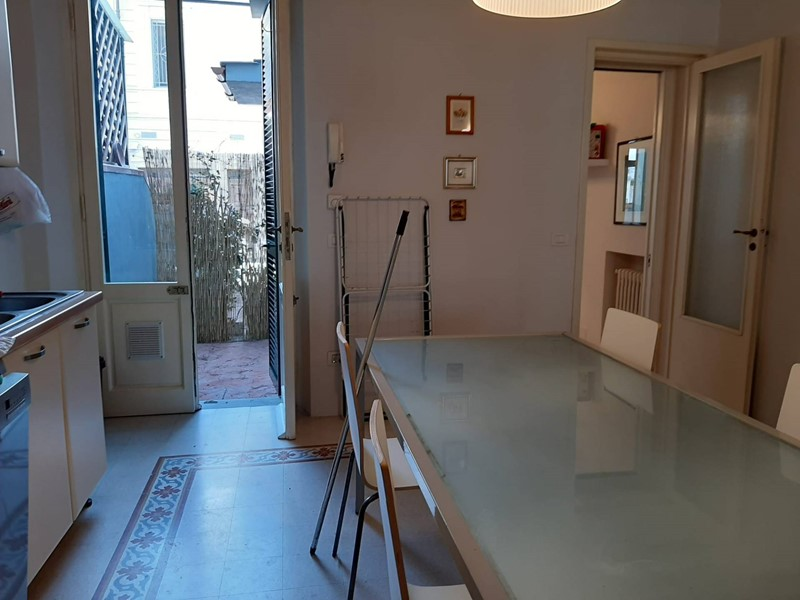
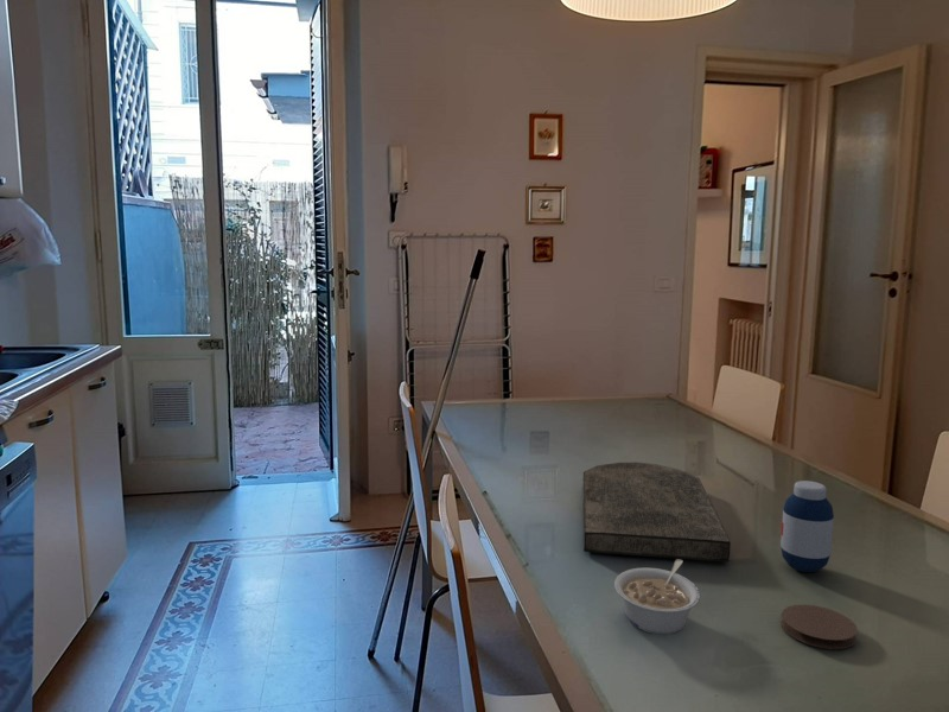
+ coaster (817, 625)
+ medicine bottle (807, 526)
+ legume (655, 598)
+ cutting board (644, 502)
